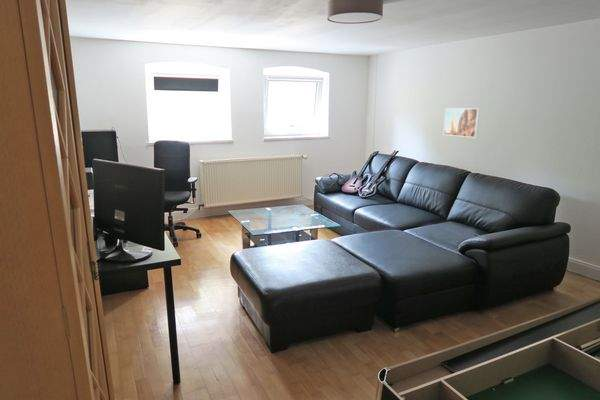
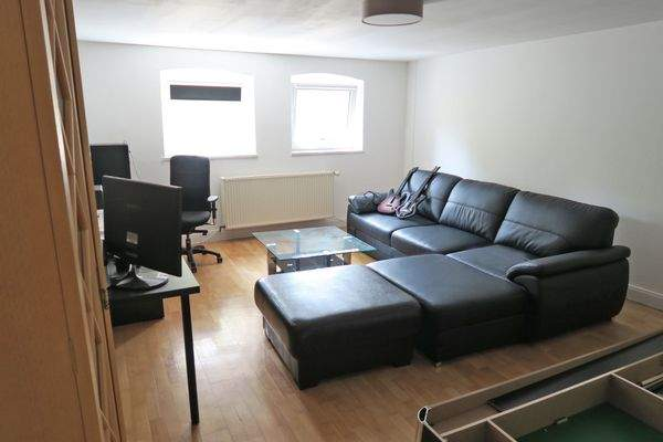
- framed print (460, 122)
